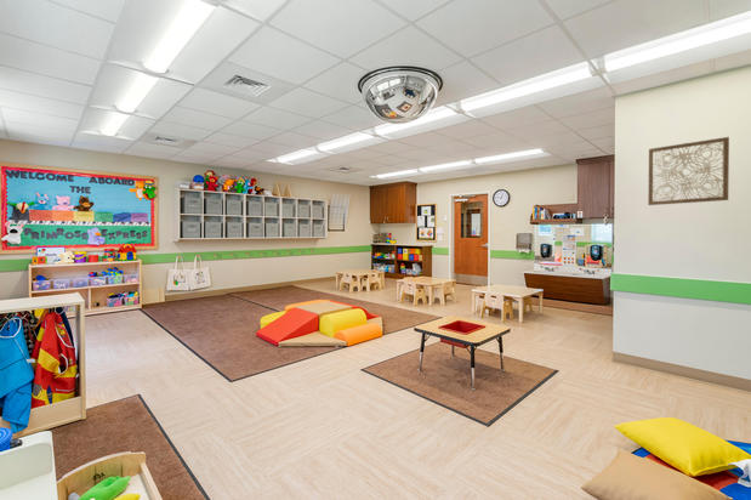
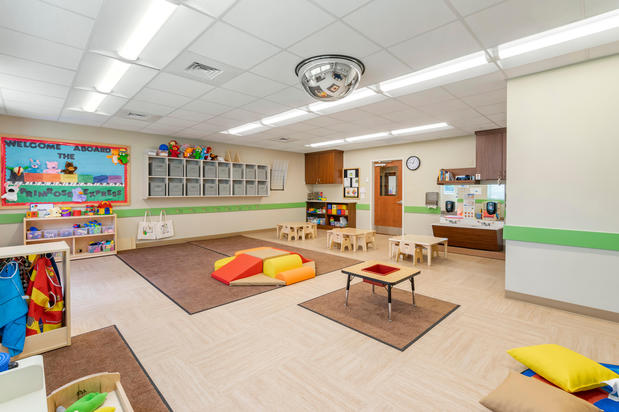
- wall art (685, 175)
